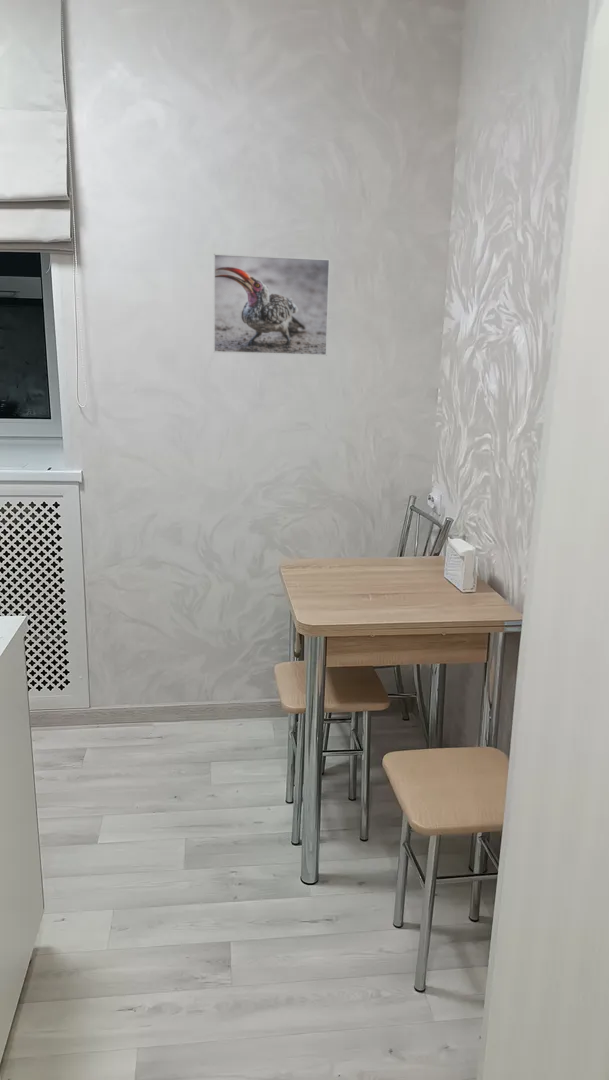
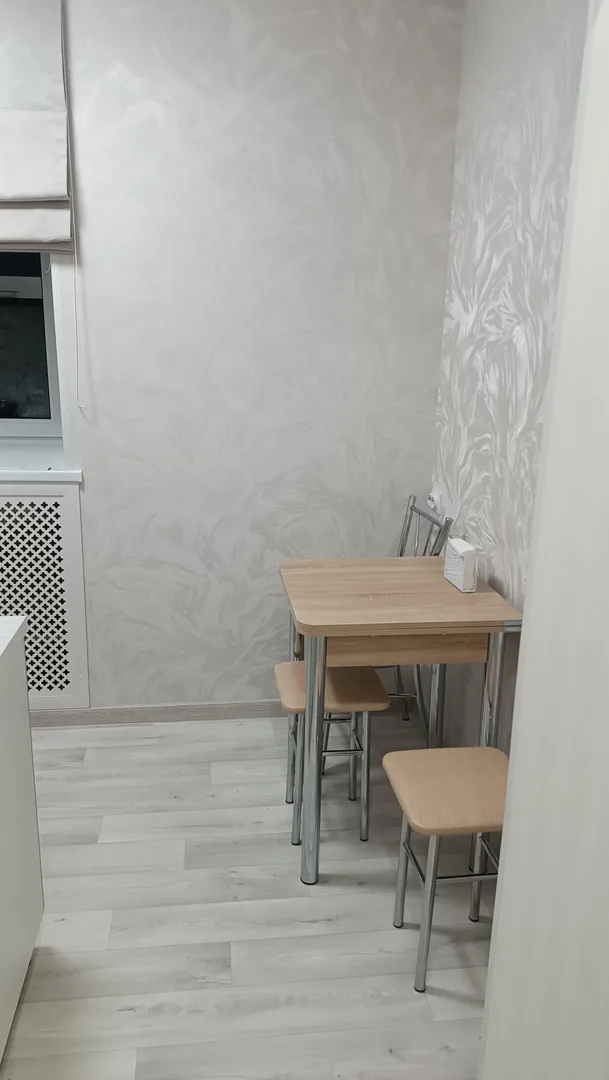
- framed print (271, 306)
